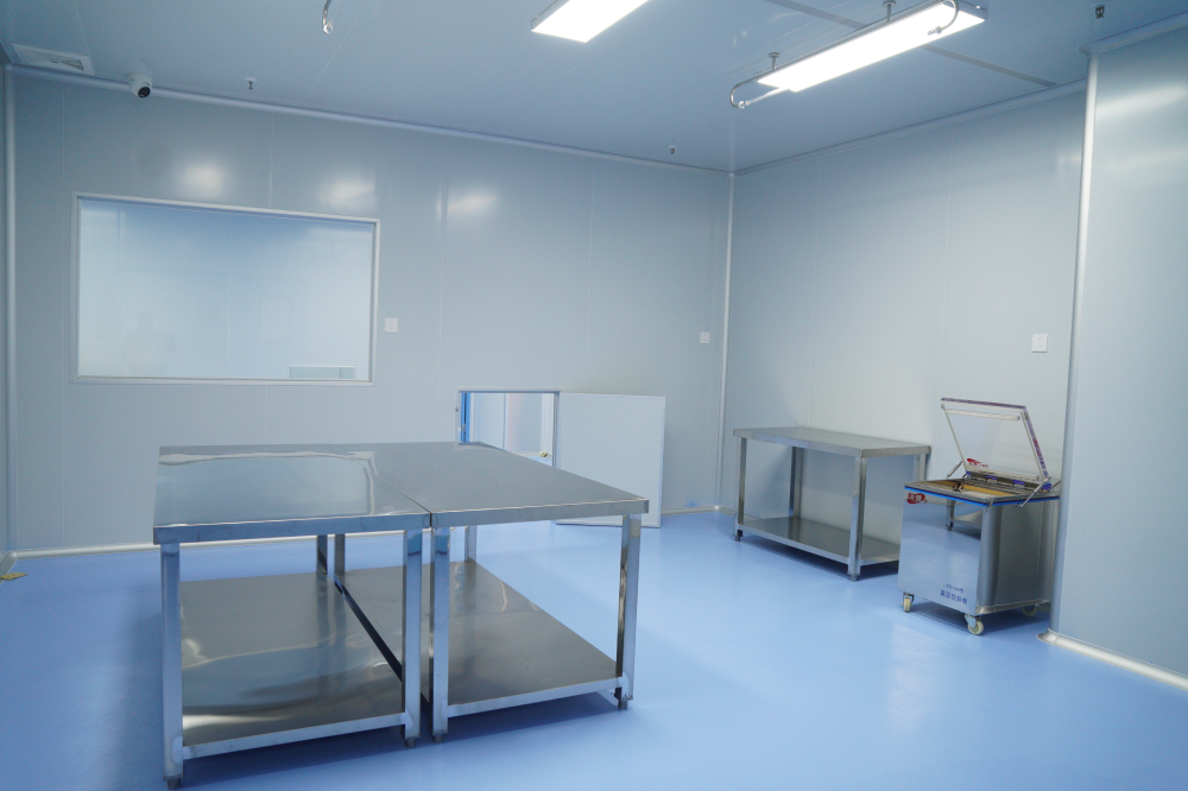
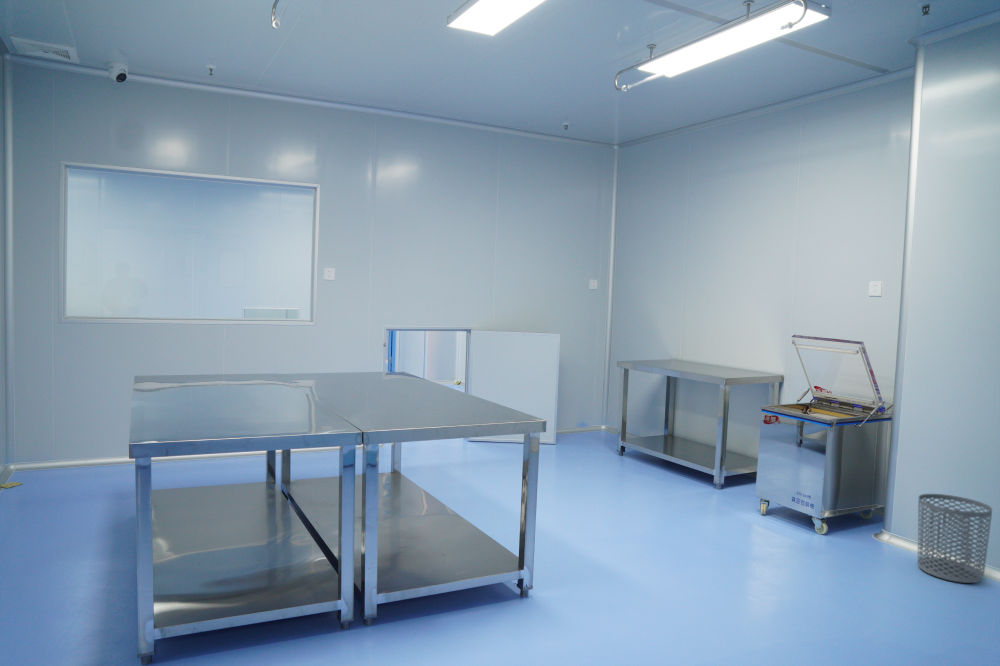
+ waste bin (952, 537)
